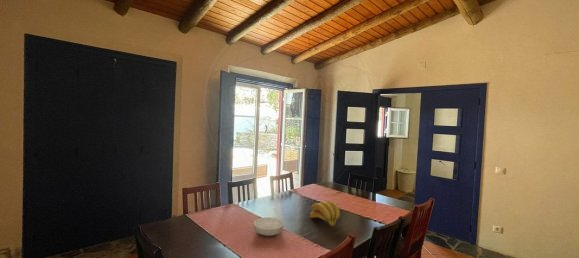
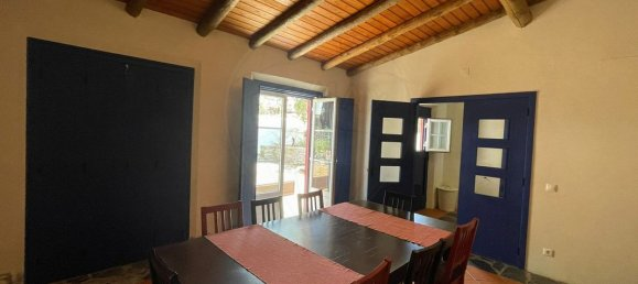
- serving bowl (268, 227)
- banana bunch (324, 211)
